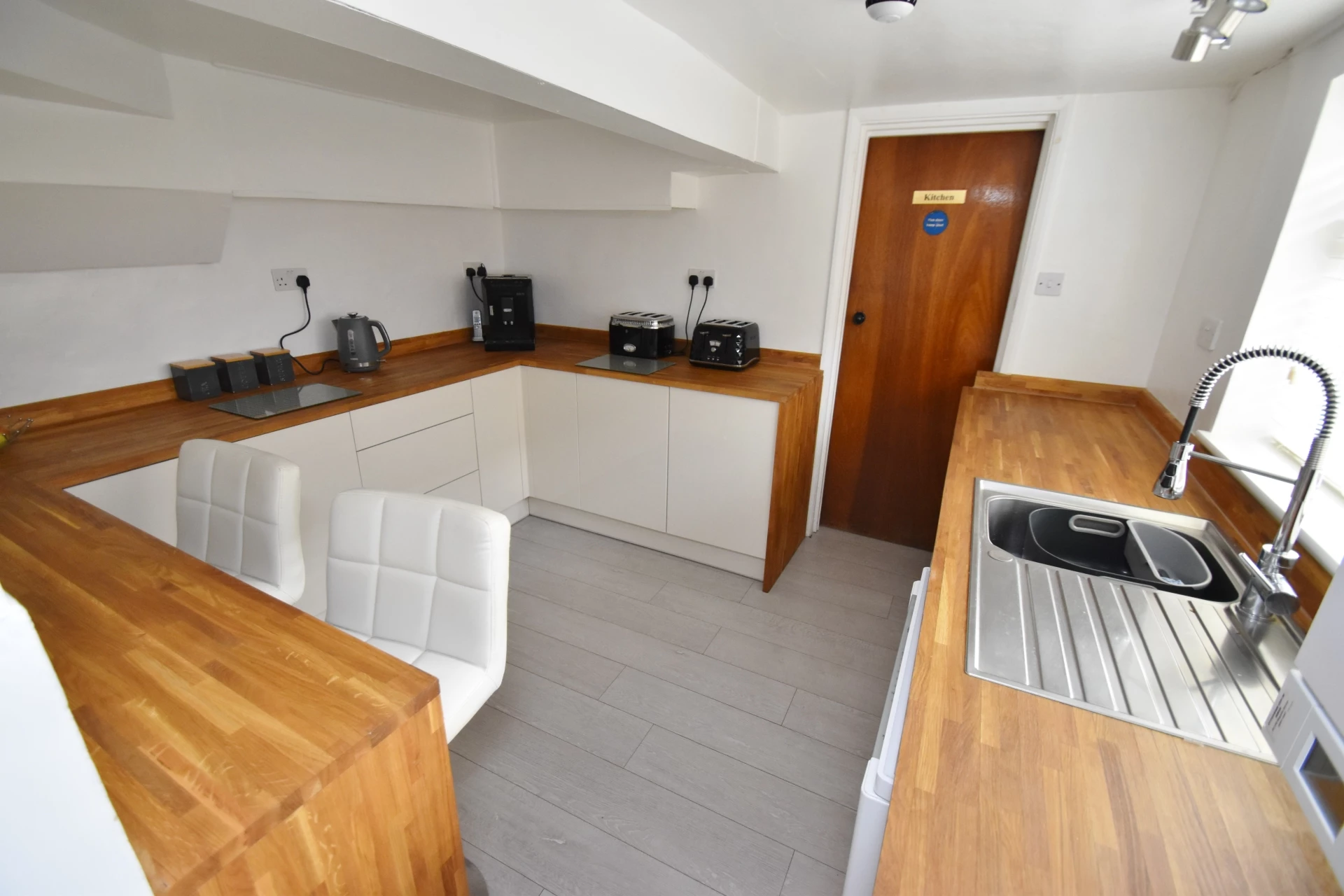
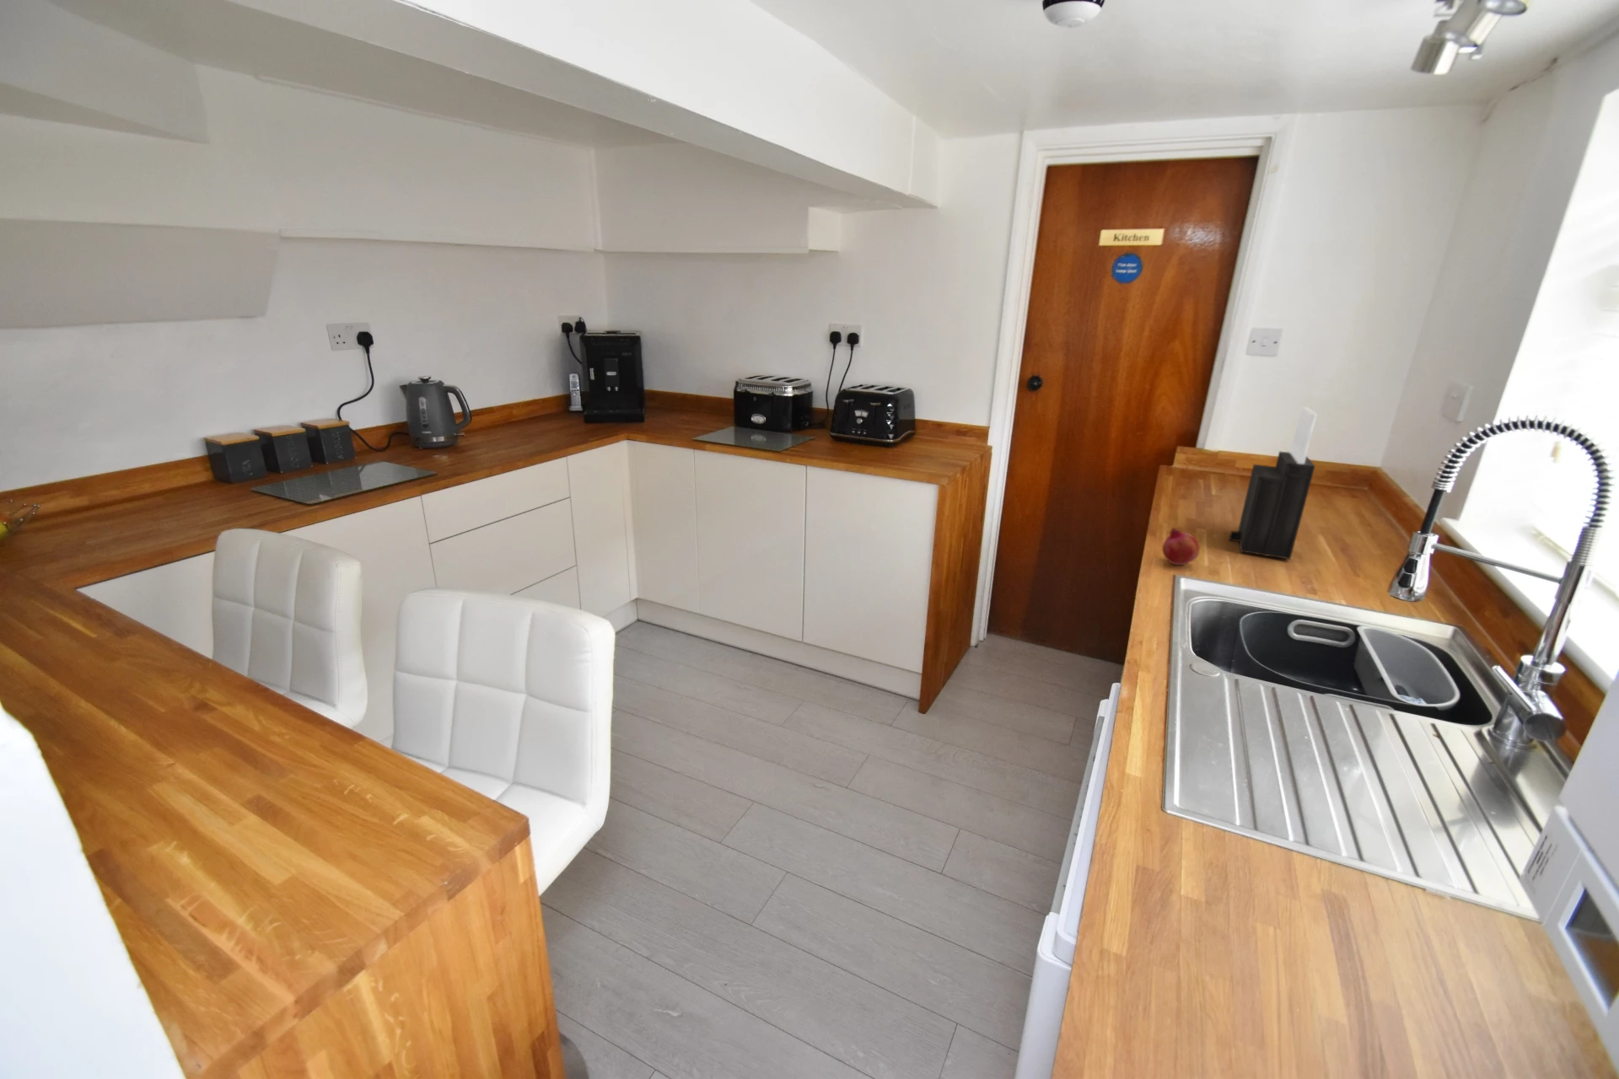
+ fruit (1182, 547)
+ knife block (1273, 479)
